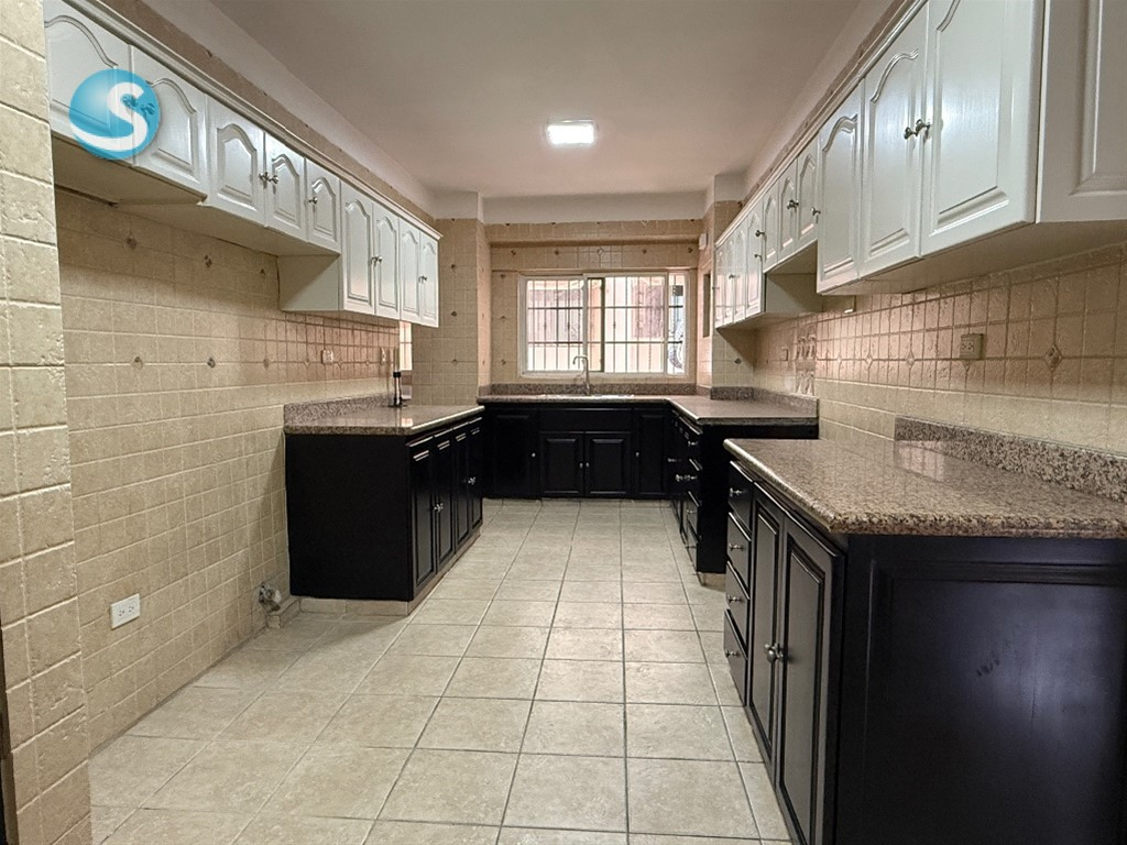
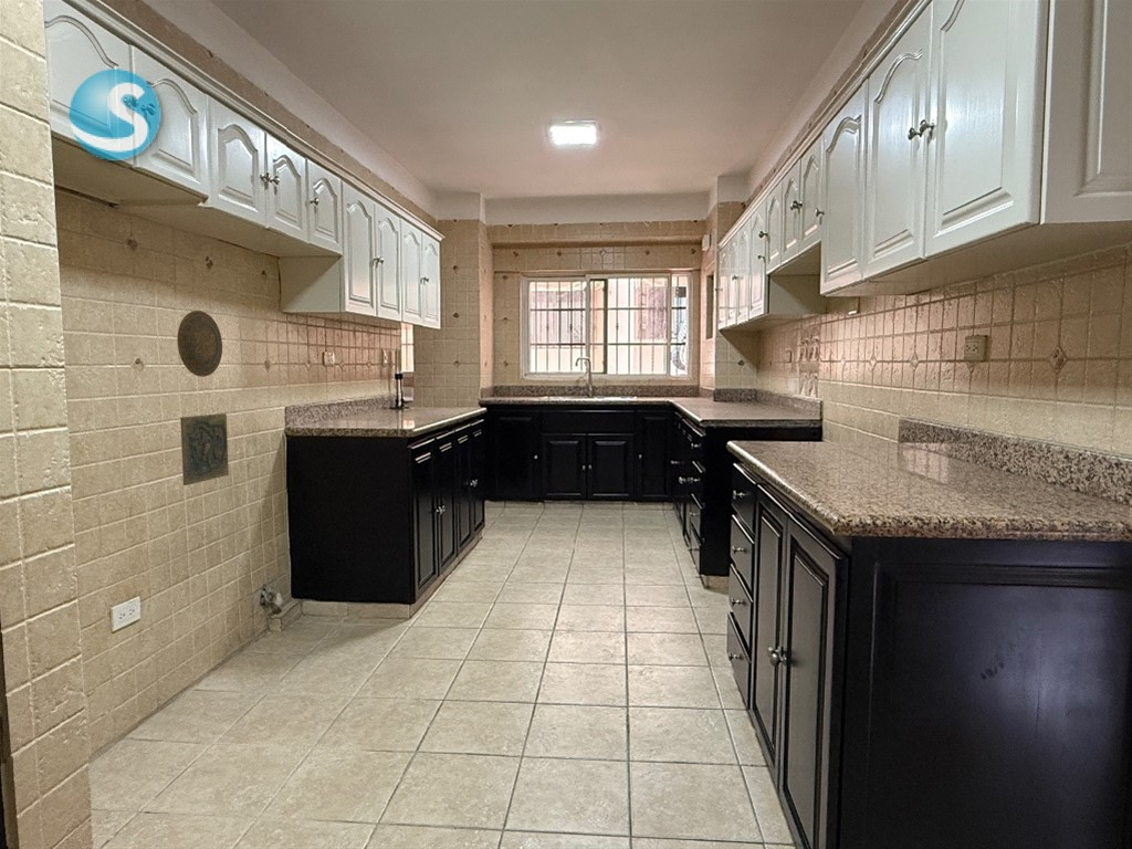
+ decorative plate (203, 344)
+ decorative tile (205, 448)
